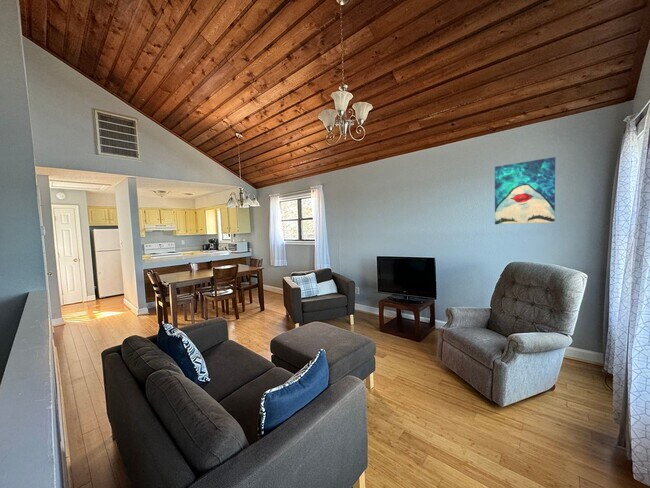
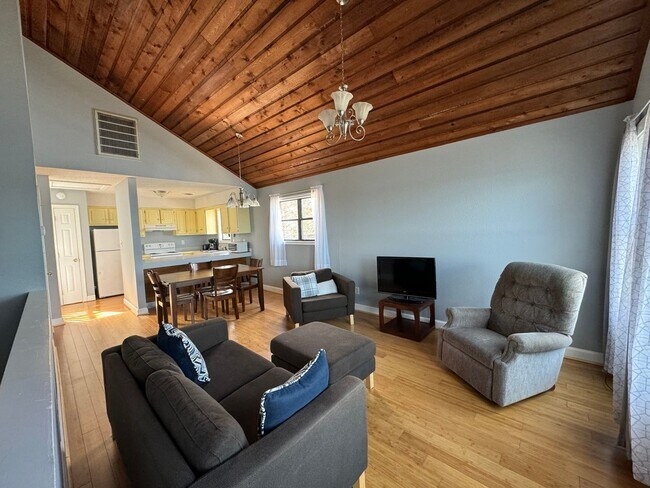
- wall art (523, 193)
